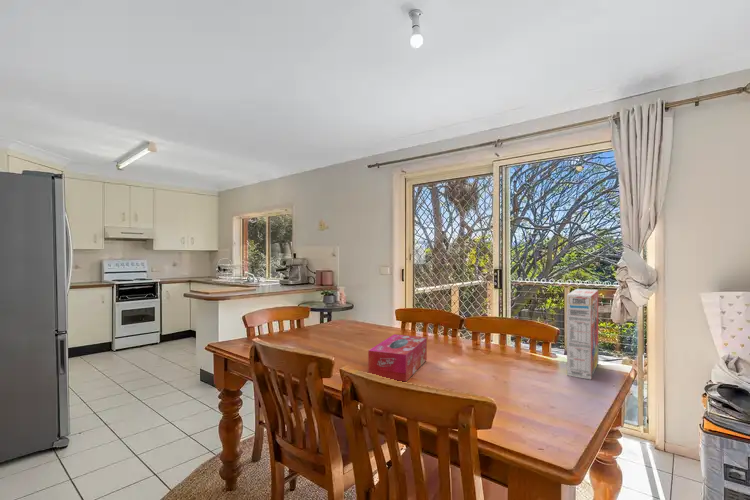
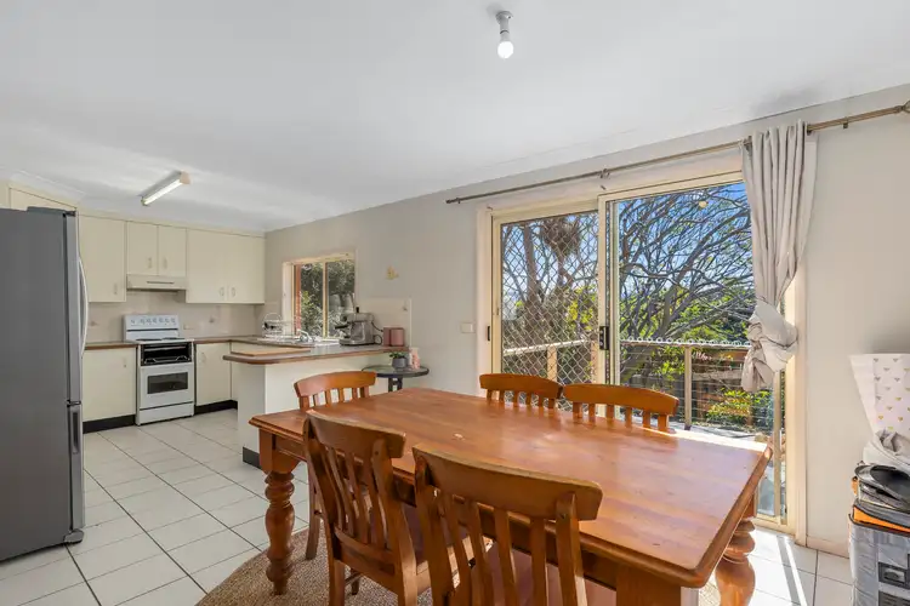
- cereal box (583, 330)
- tissue box (399, 355)
